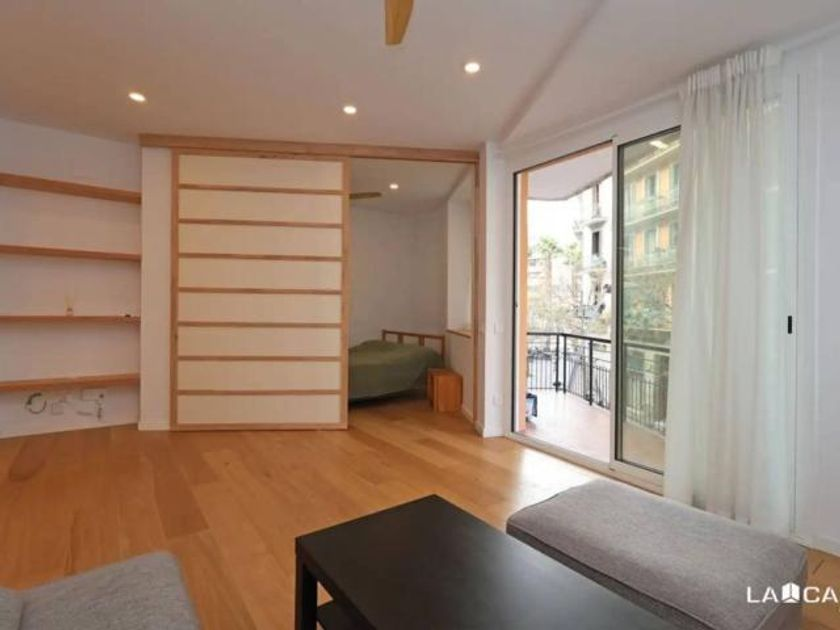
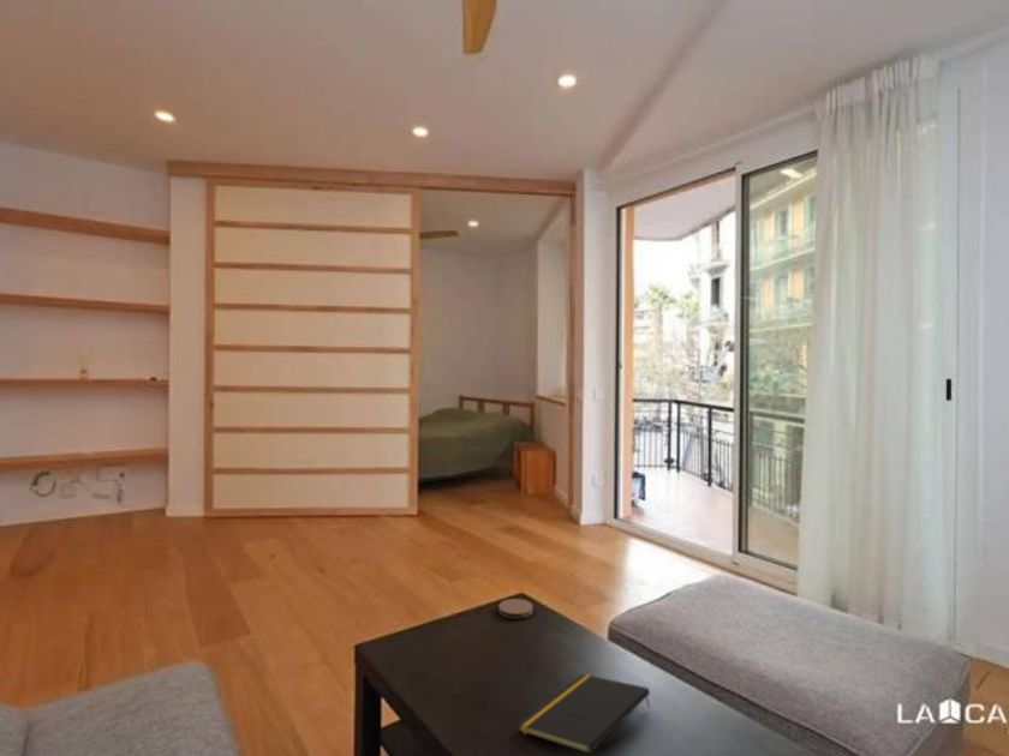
+ notepad (585, 708)
+ coaster (515, 607)
